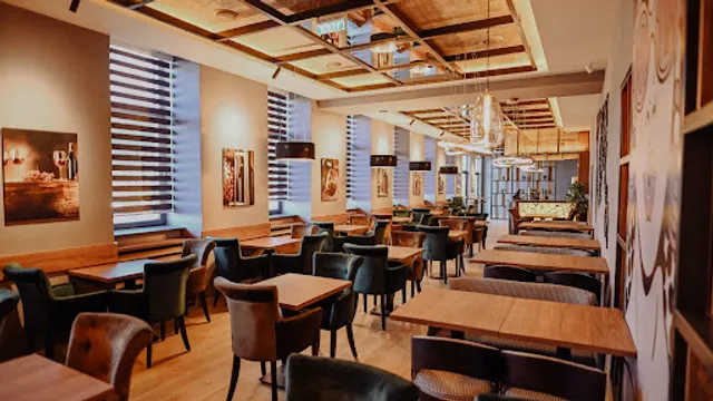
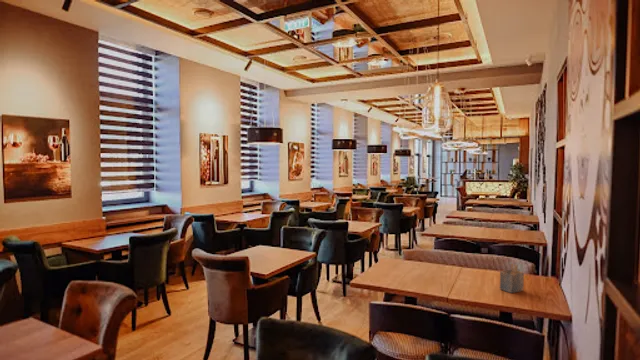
+ napkin holder (511, 277)
